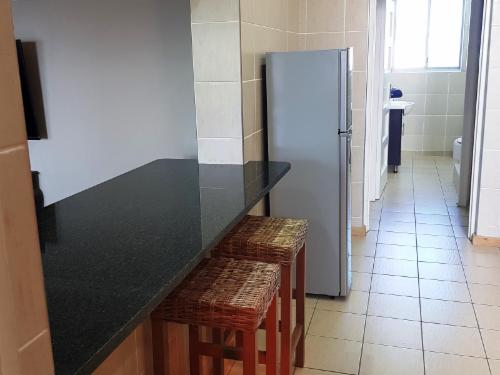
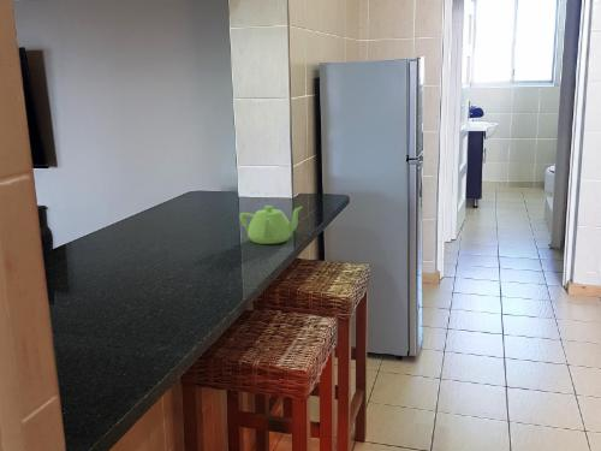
+ teapot (270, 222)
